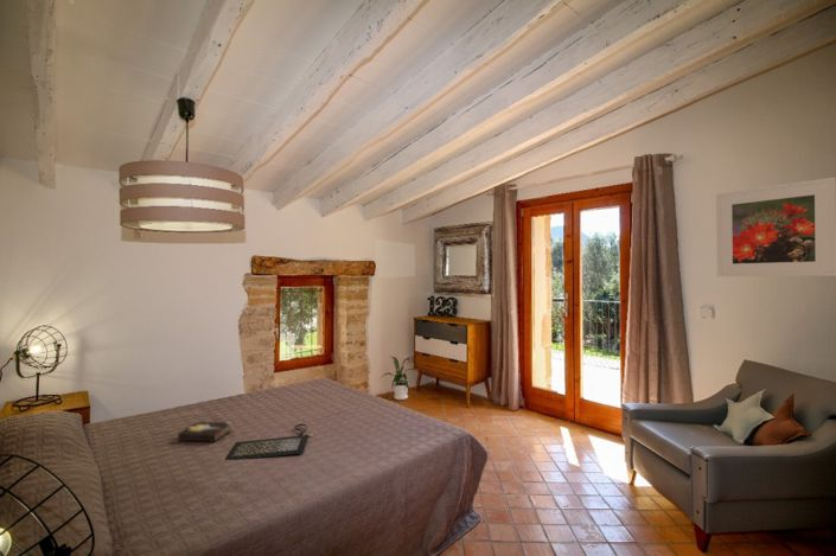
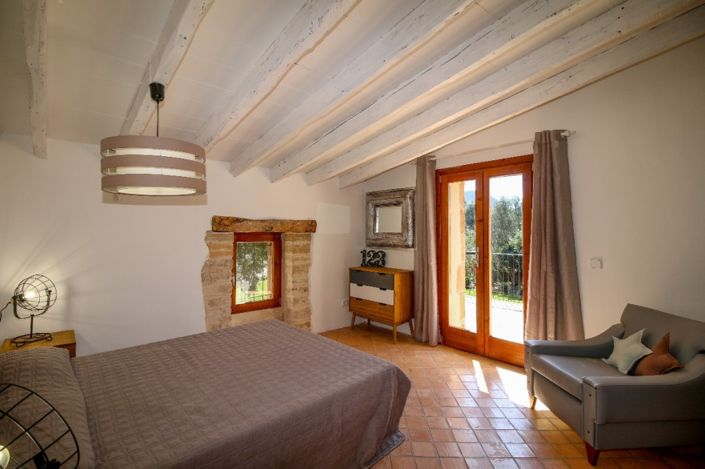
- hardback book (205, 430)
- house plant (400, 376)
- clutch bag (272, 446)
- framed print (771, 231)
